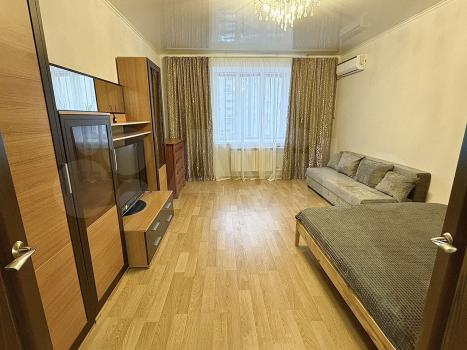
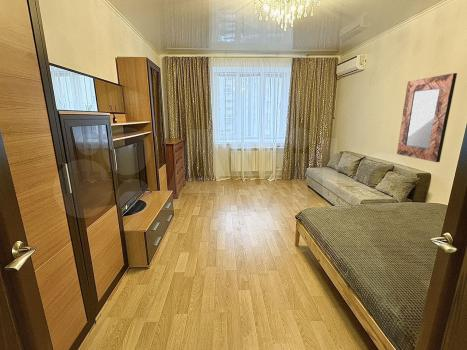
+ home mirror (422, 119)
